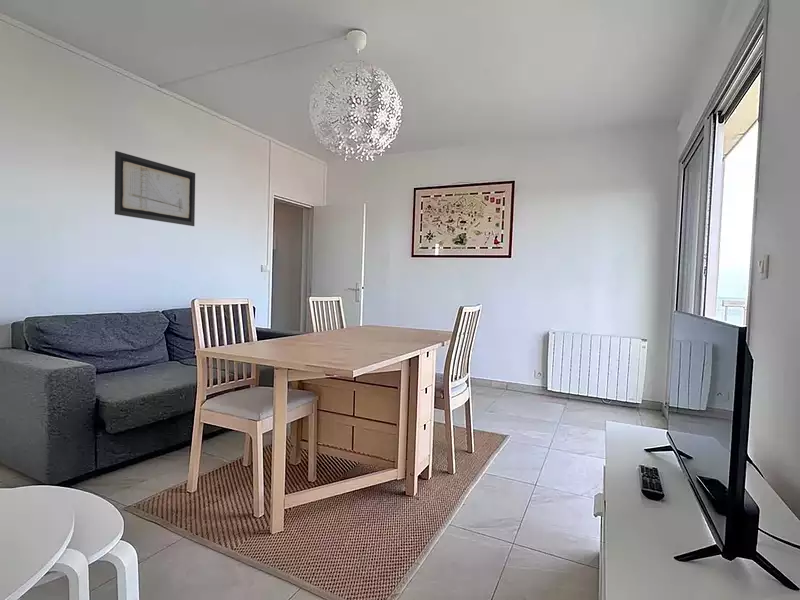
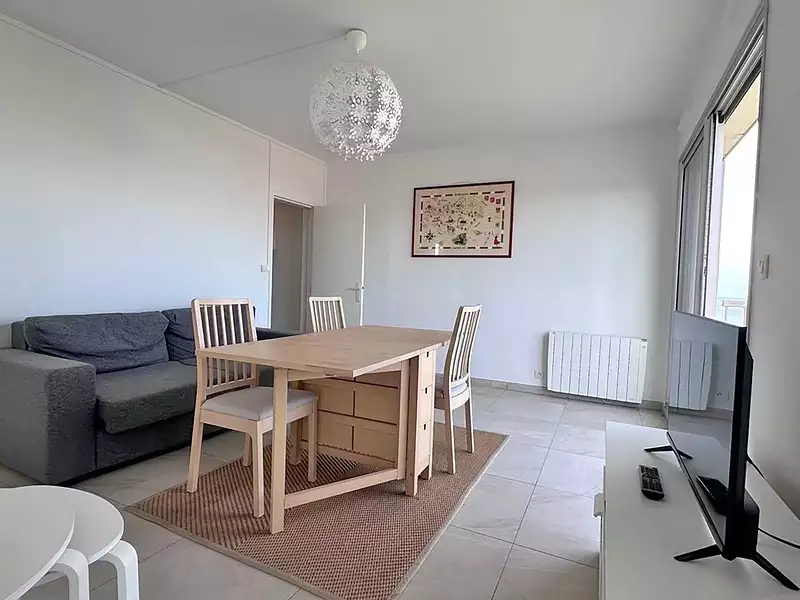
- wall art (158, 192)
